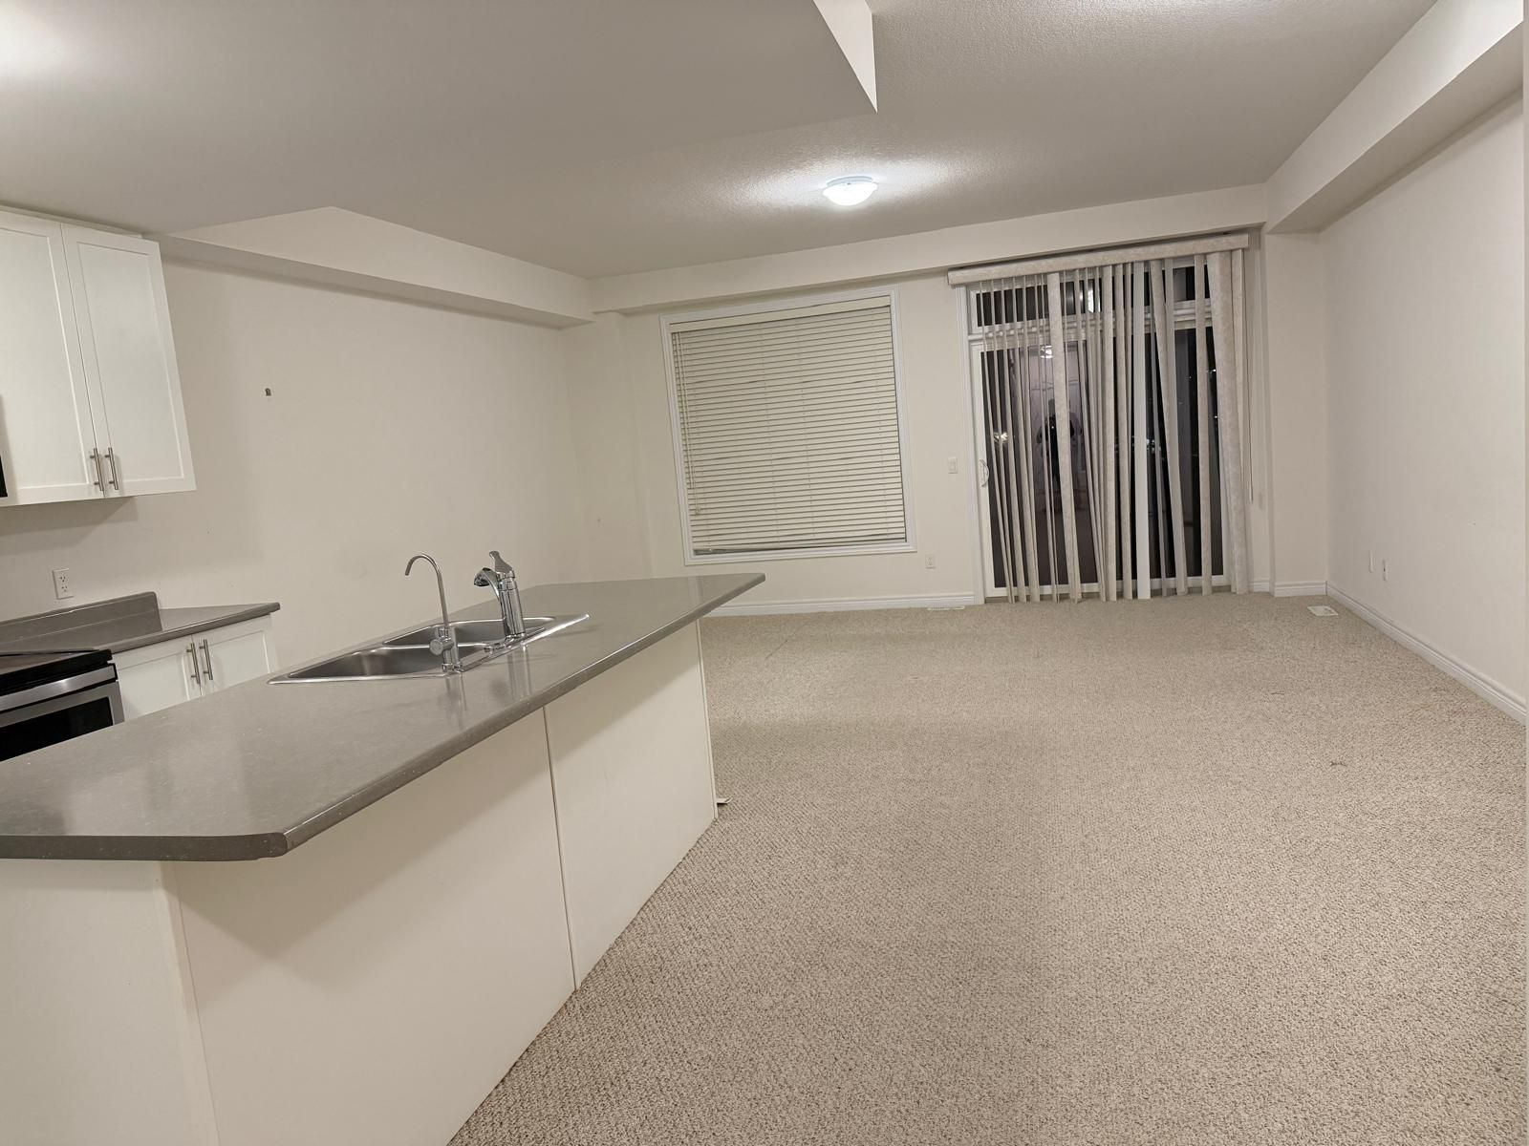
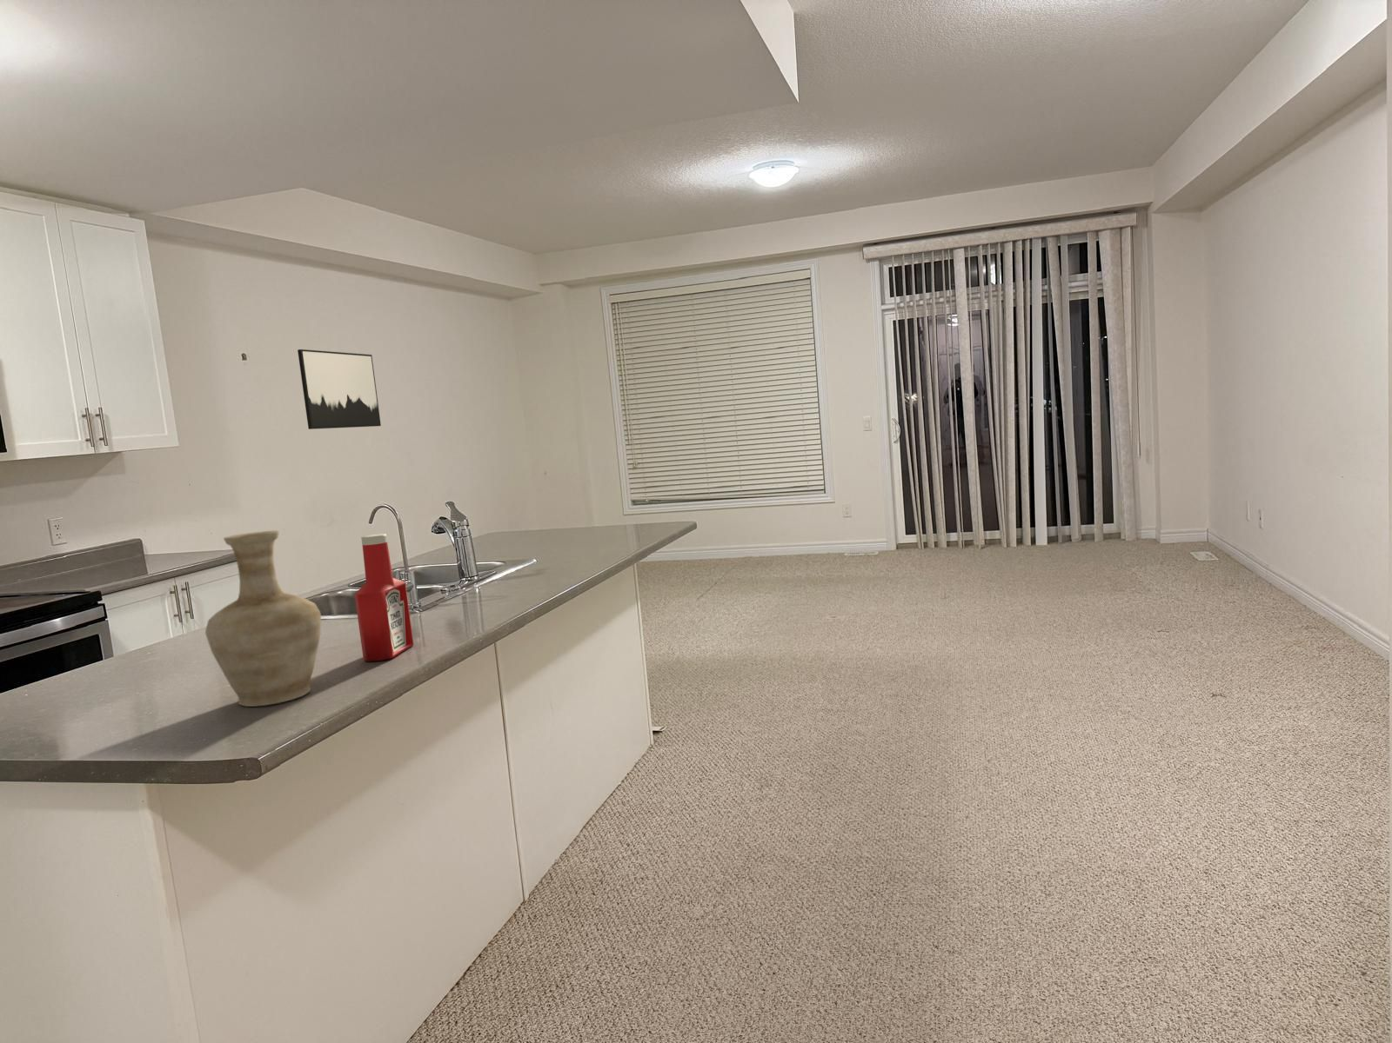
+ vase (263, 616)
+ wall art (341, 389)
+ soap bottle (381, 594)
